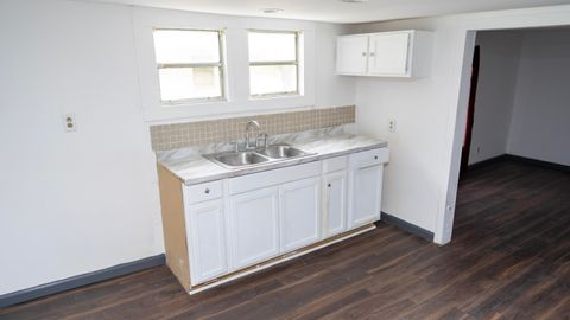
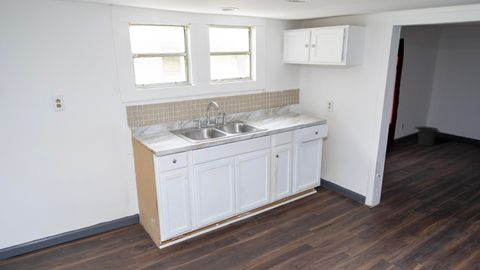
+ trash can (426, 136)
